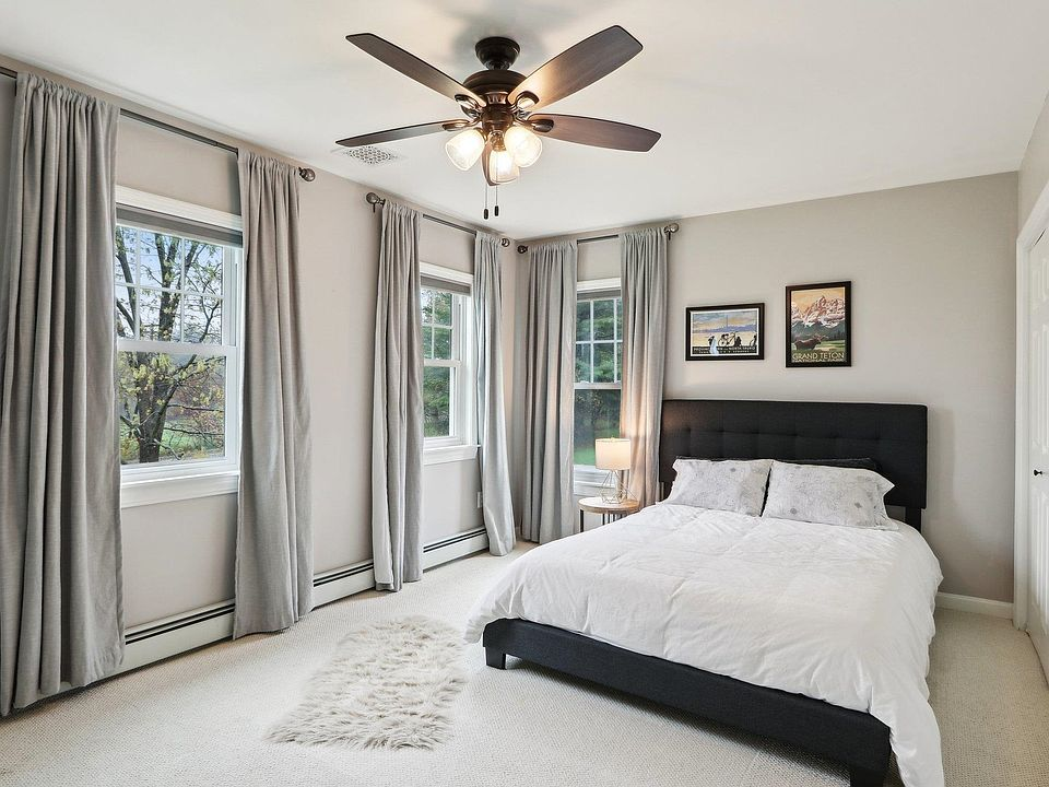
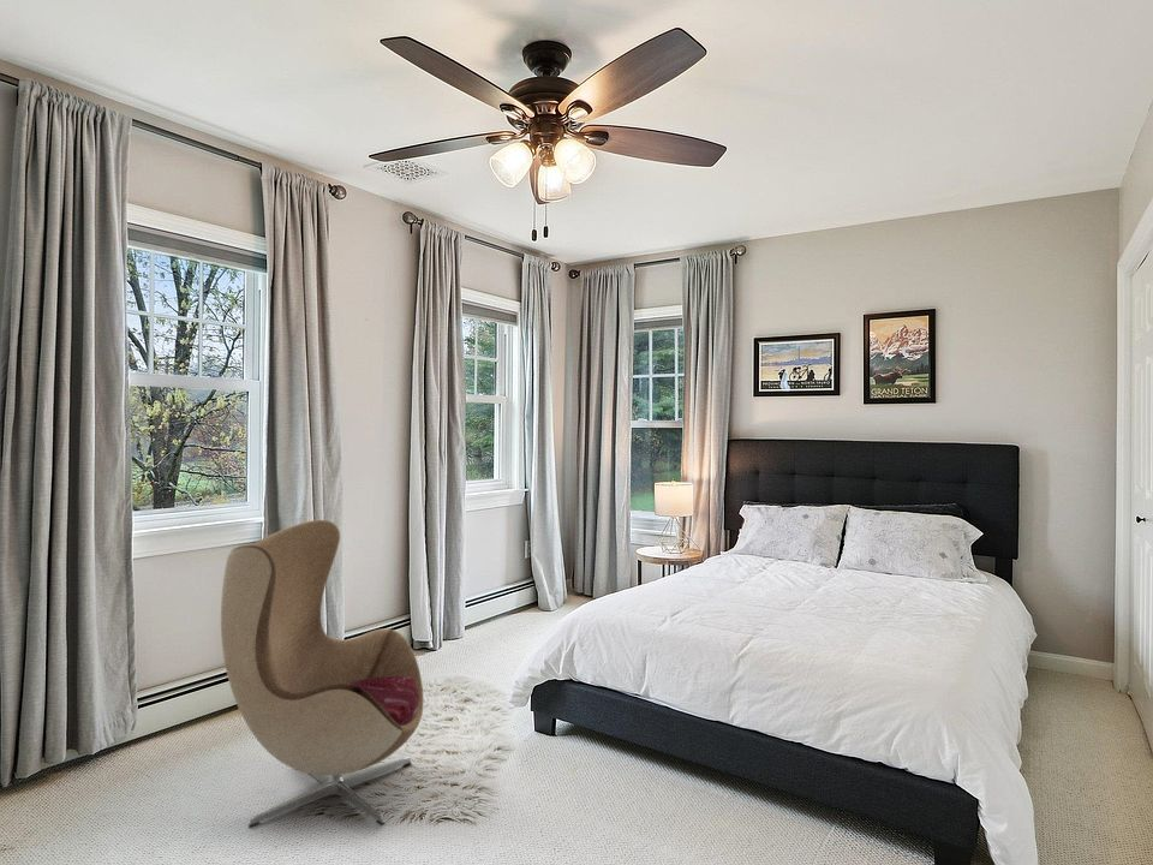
+ armchair (324, 661)
